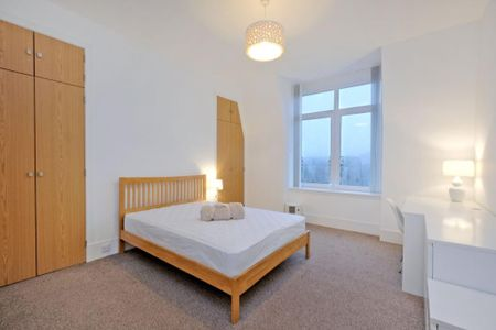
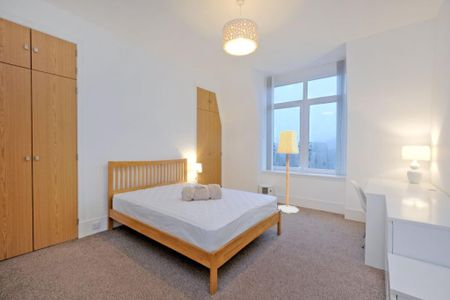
+ floor lamp (287, 170)
